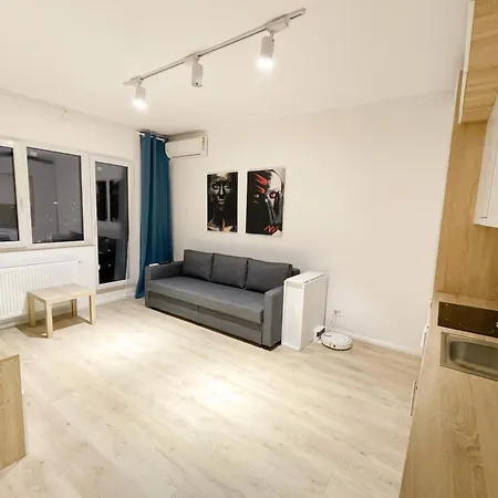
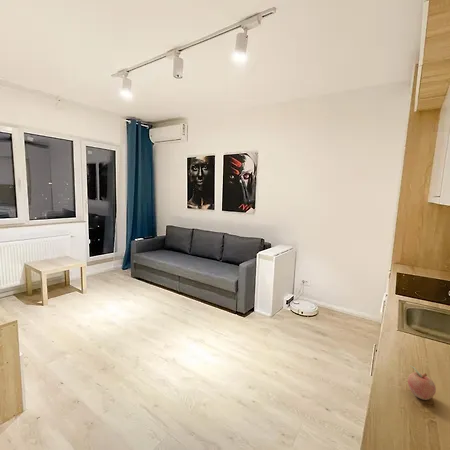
+ fruit (421, 383)
